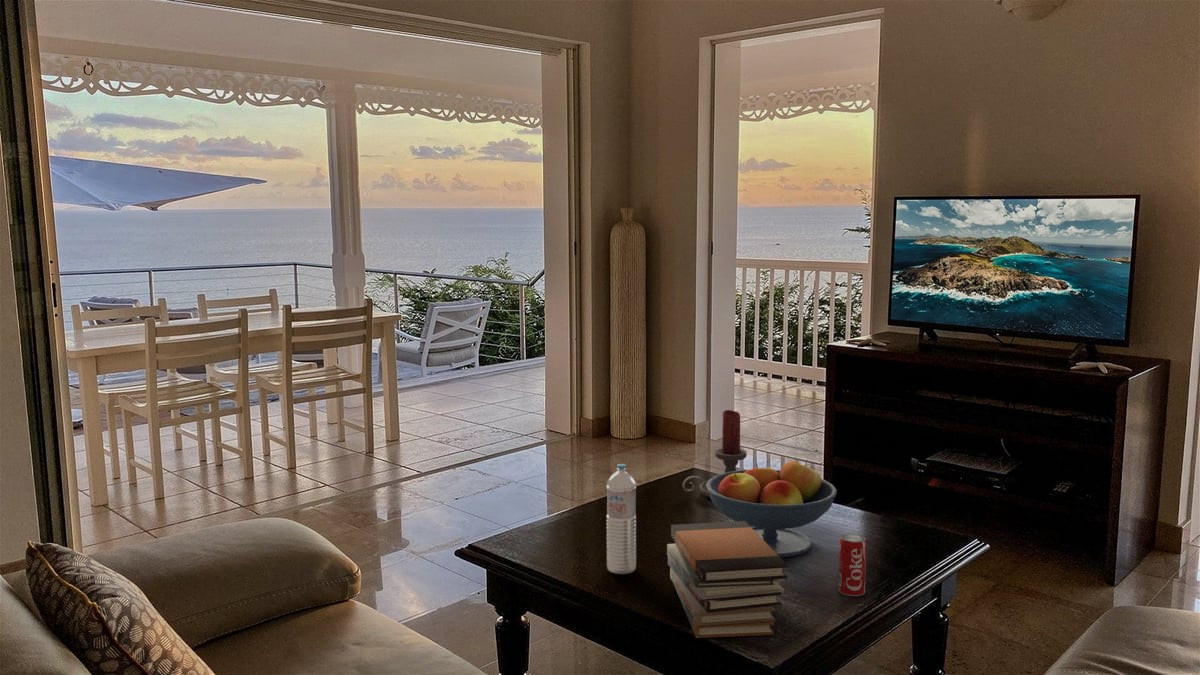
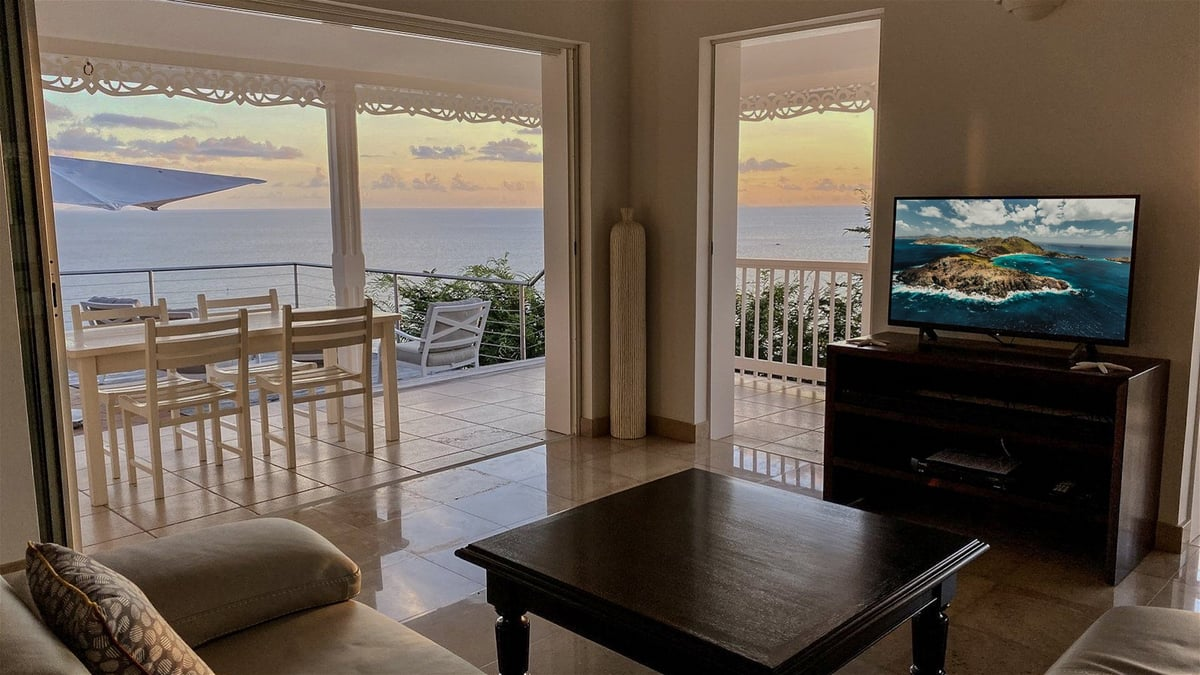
- book stack (722, 575)
- fruit bowl (770, 504)
- water bottle (621, 517)
- beverage can (852, 564)
- candle holder (722, 453)
